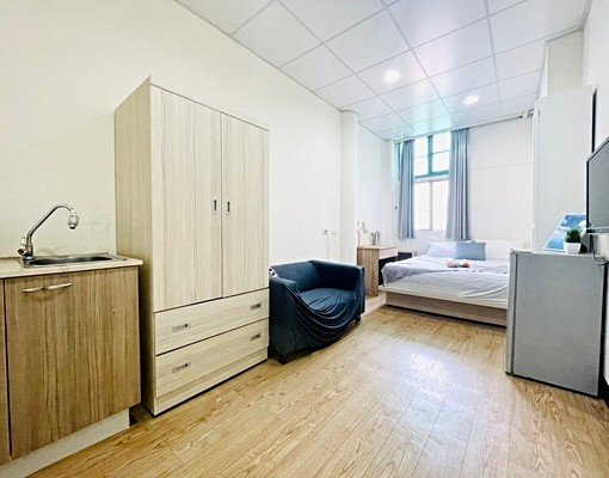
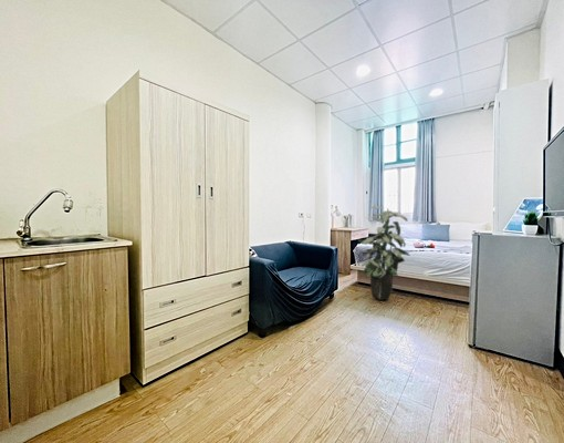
+ indoor plant (382, 251)
